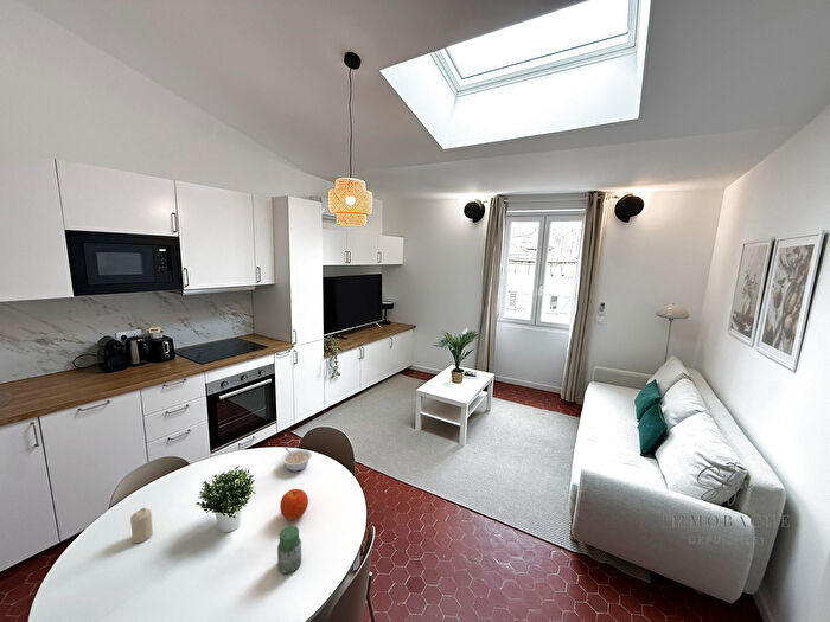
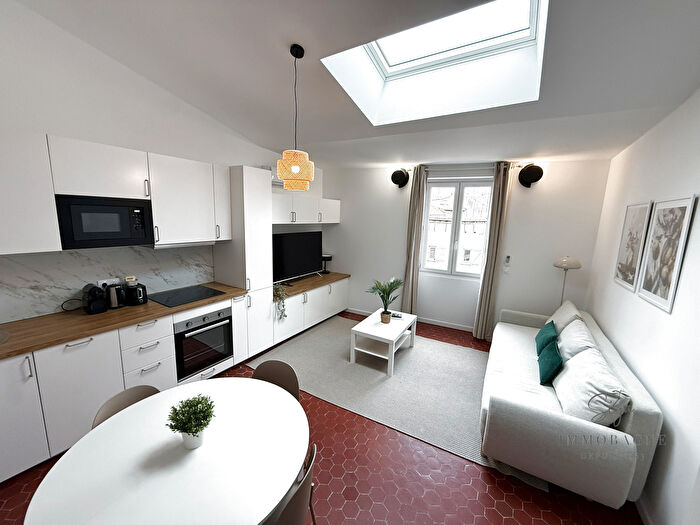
- legume (295, 460)
- jar (289, 547)
- fruit (294, 504)
- candle (141, 524)
